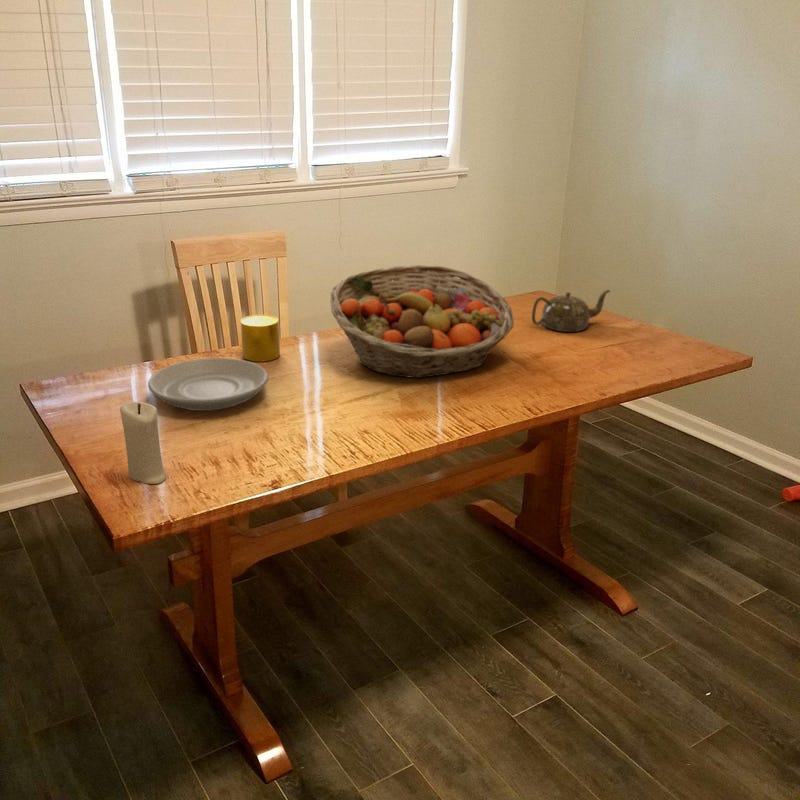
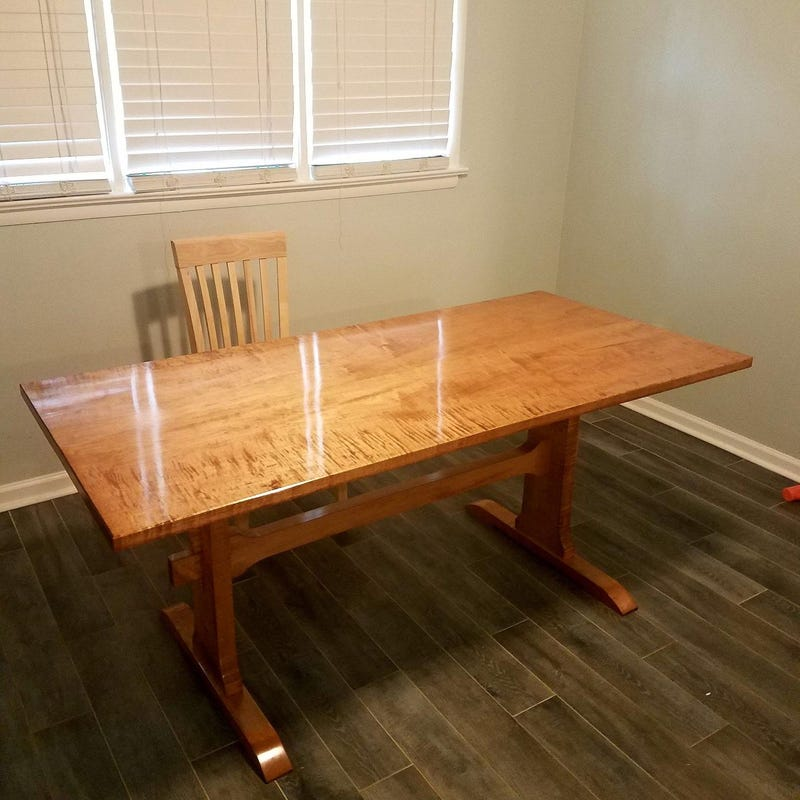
- fruit basket (421, 319)
- plate (209, 386)
- candle (144, 439)
- cup (260, 337)
- teapot (570, 308)
